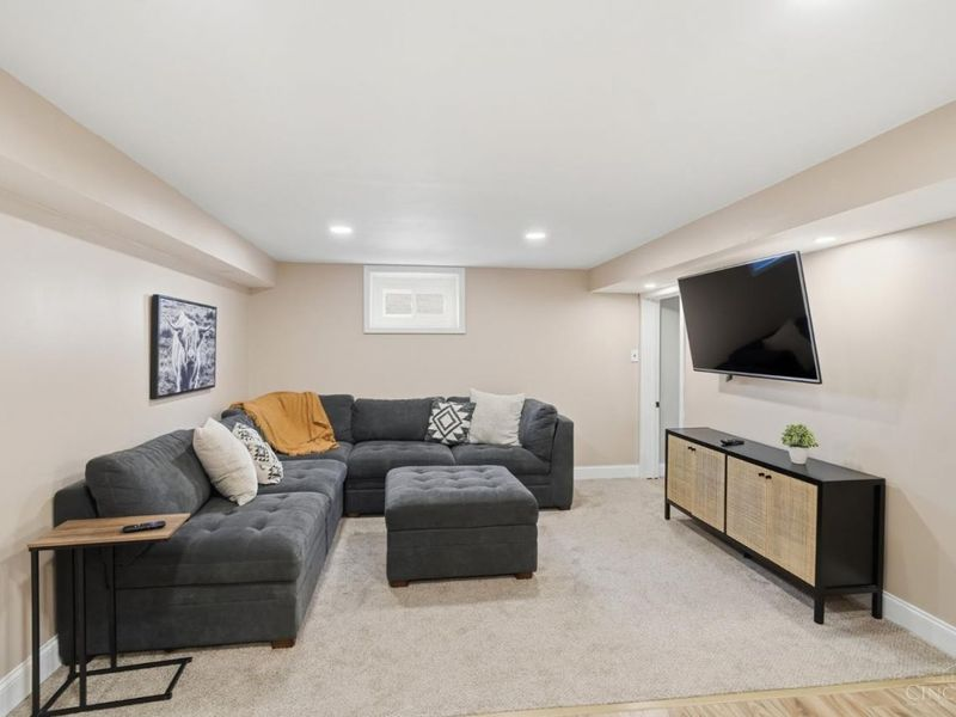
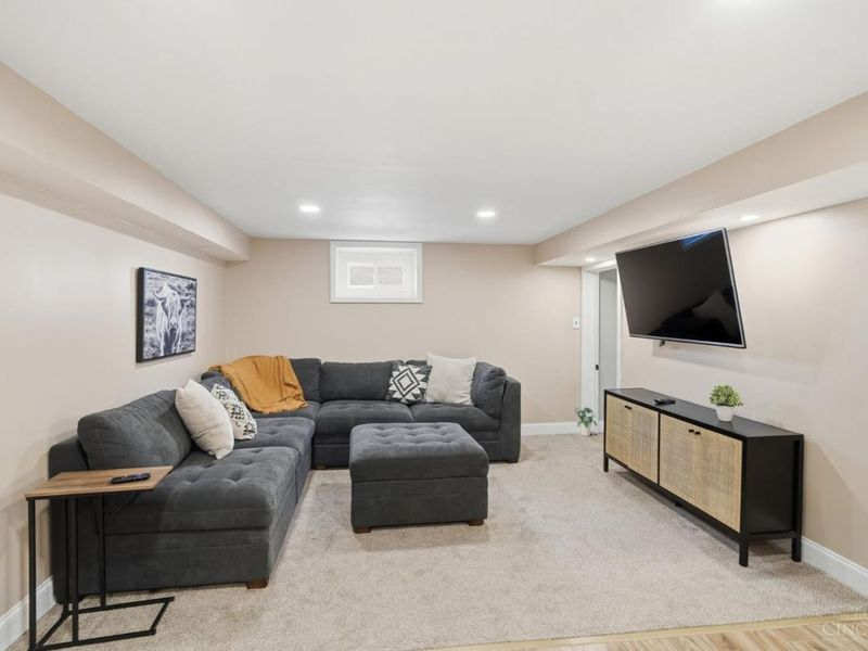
+ potted plant (585, 420)
